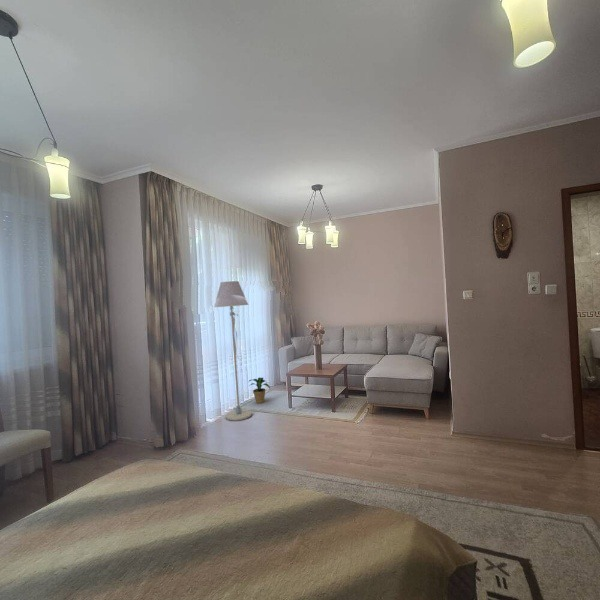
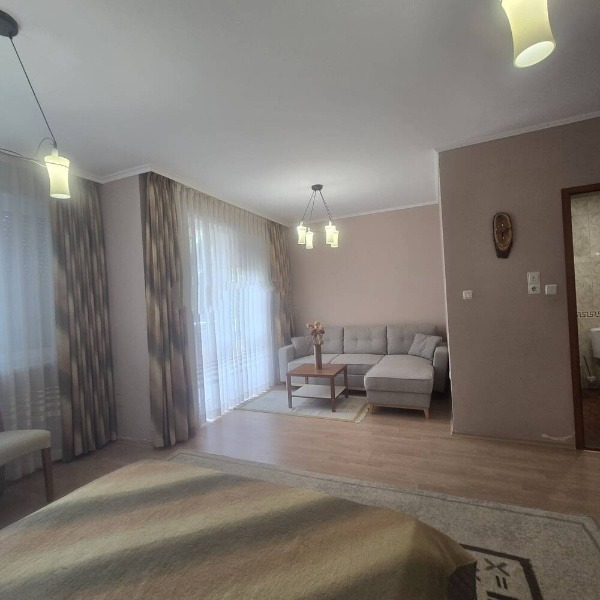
- potted plant (259, 390)
- floor lamp (234, 349)
